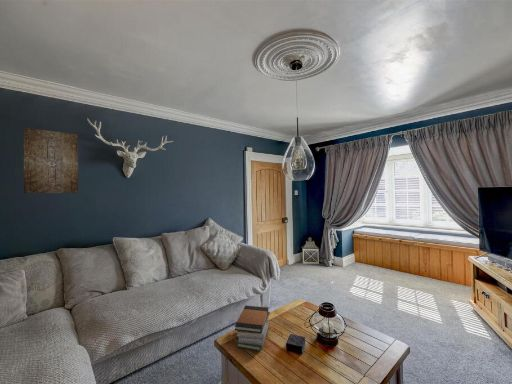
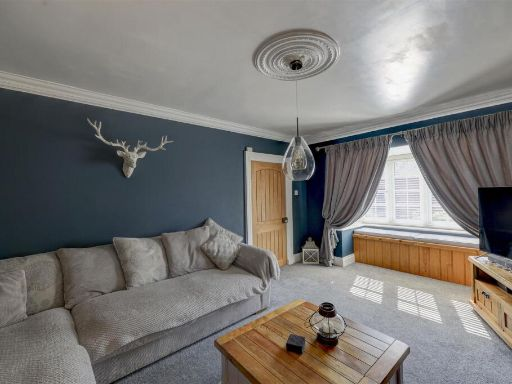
- book stack (253, 326)
- wall art (52, 162)
